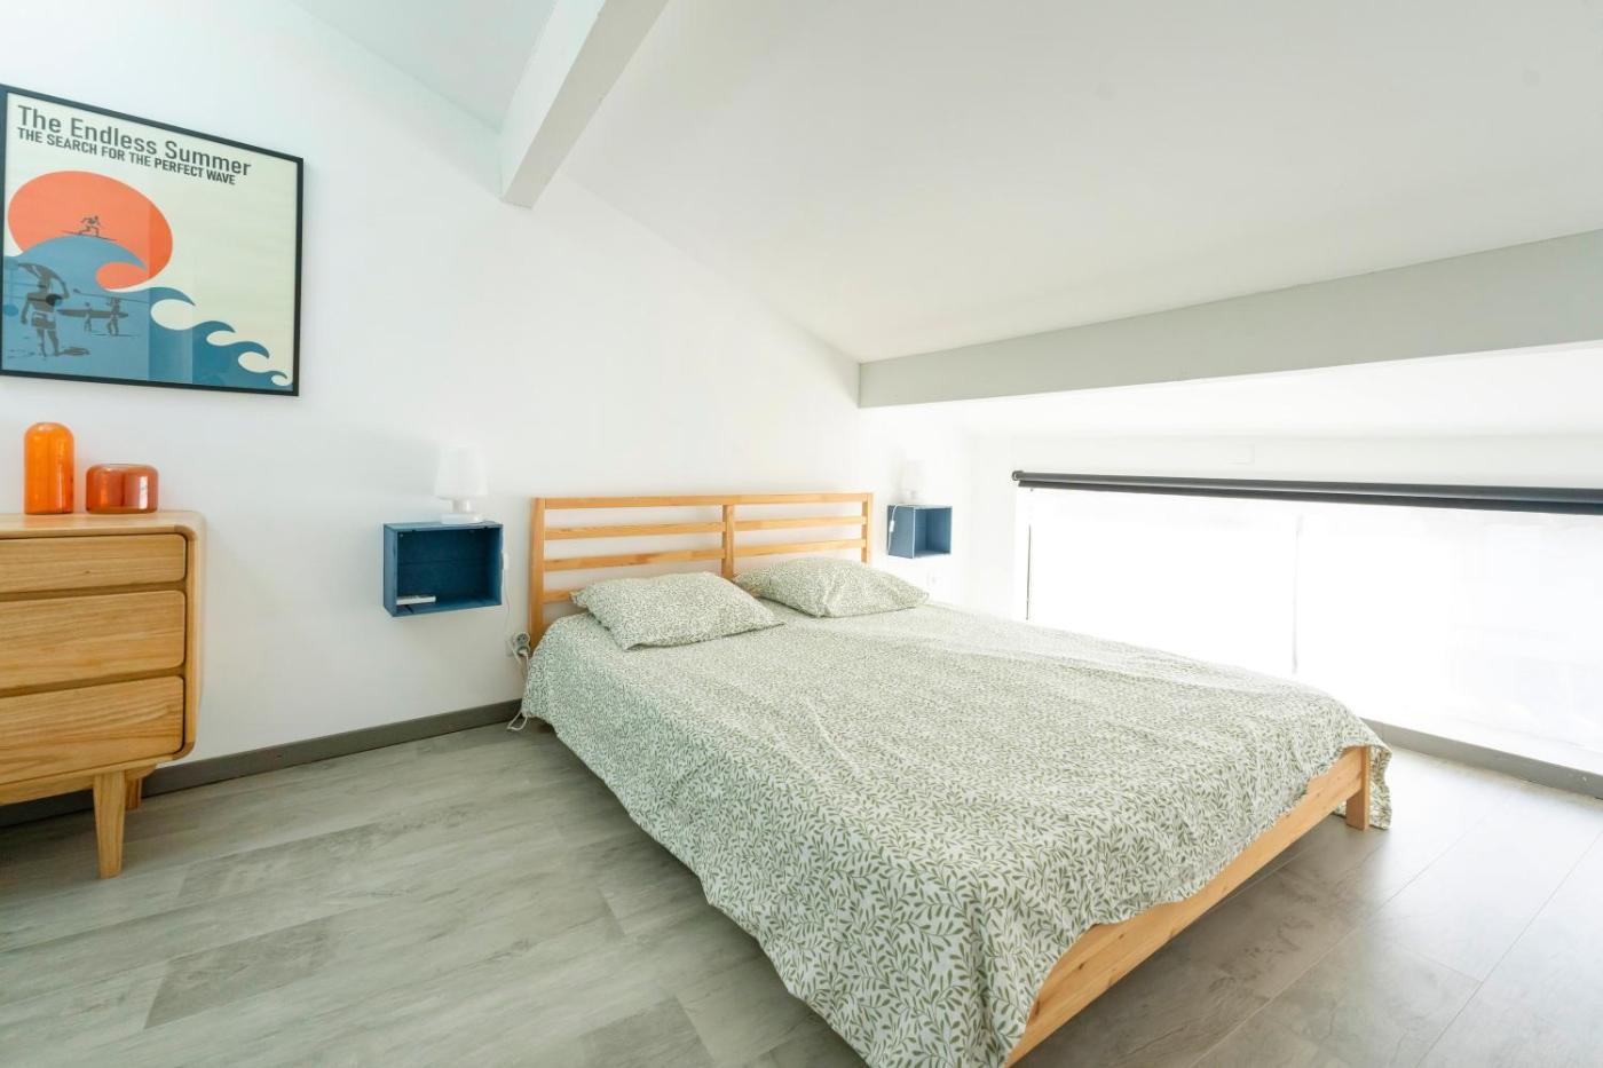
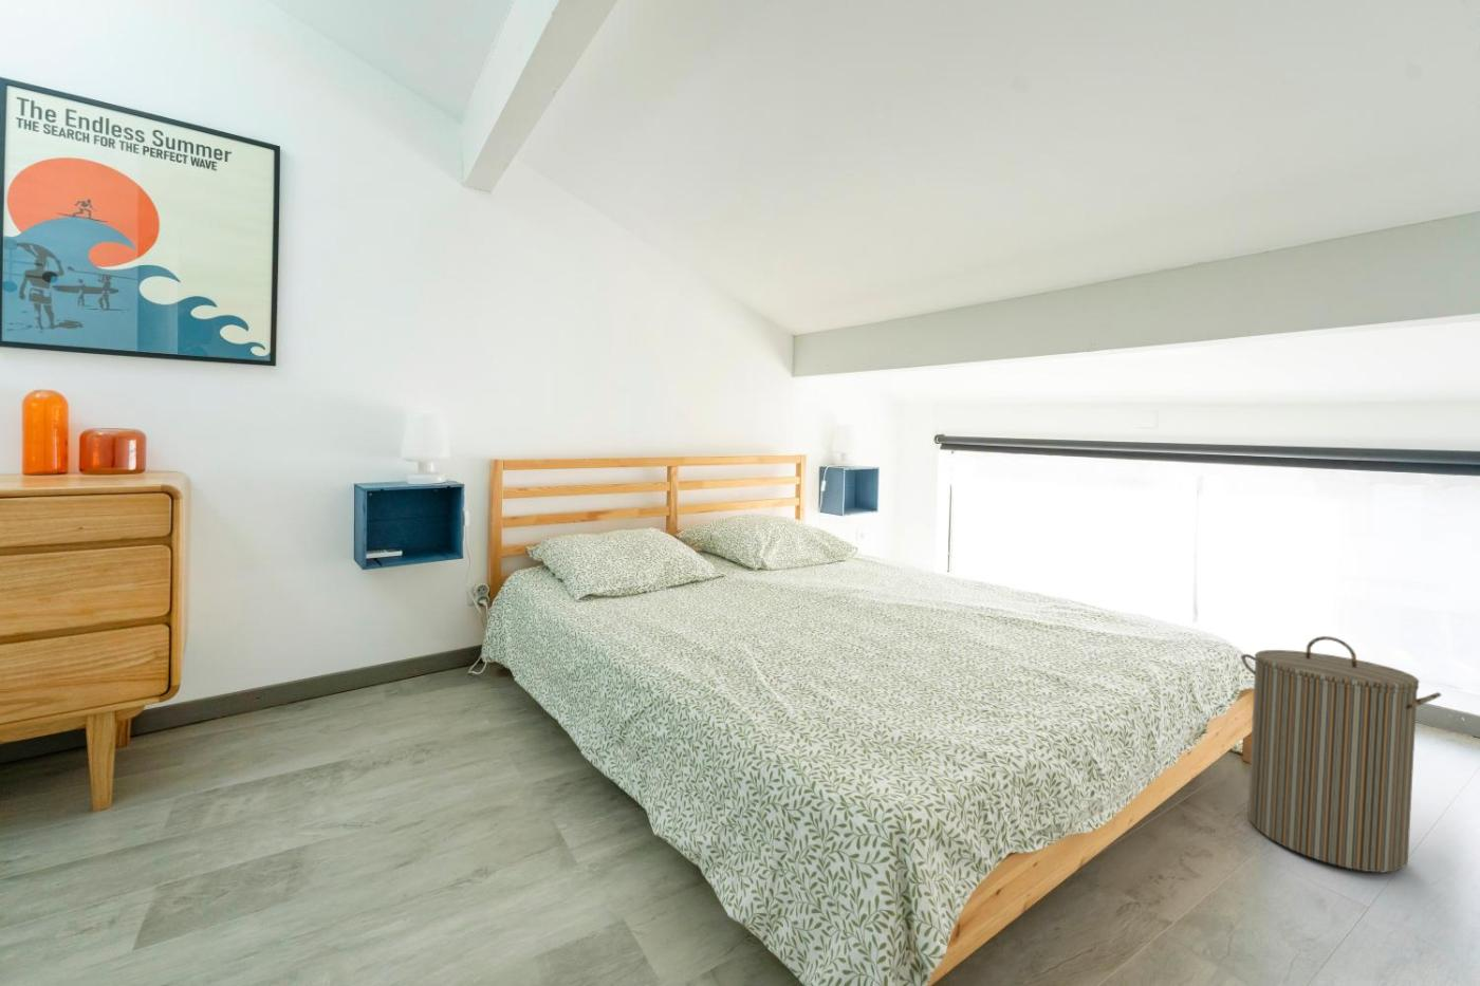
+ laundry hamper (1328, 737)
